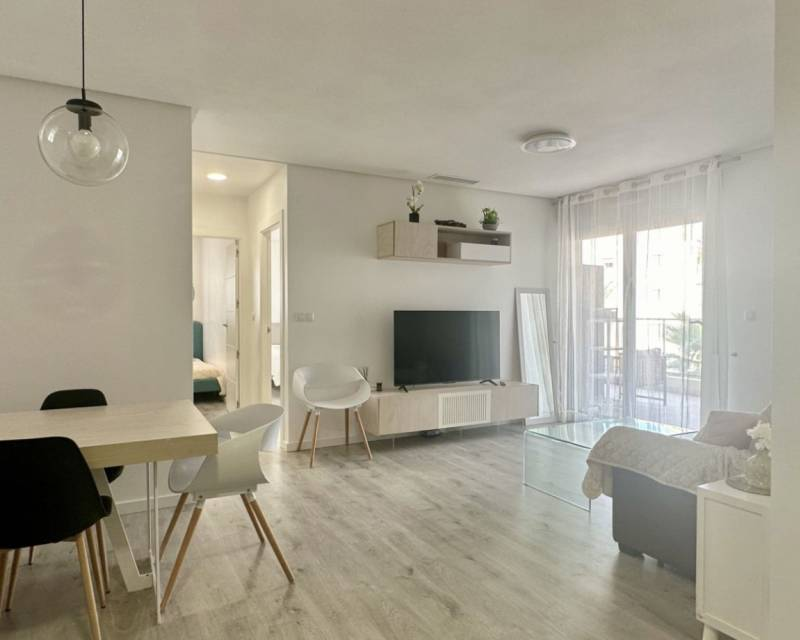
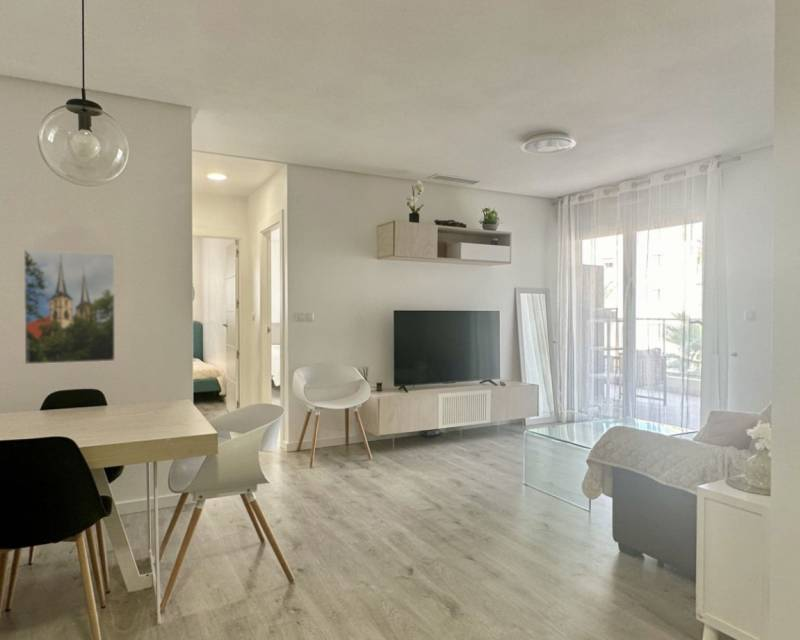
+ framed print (71, 307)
